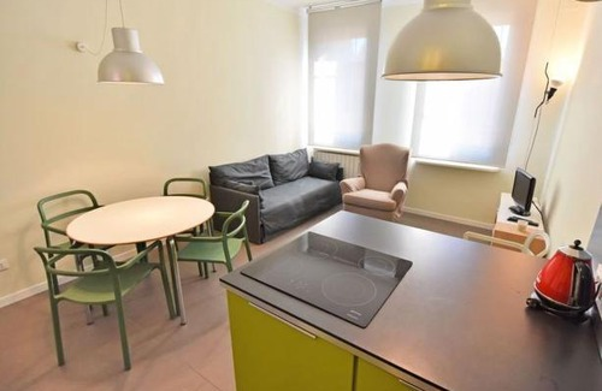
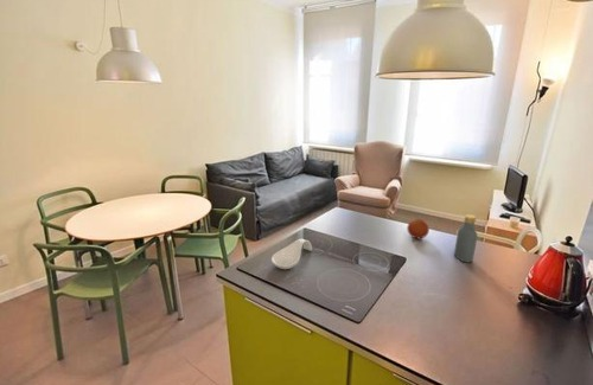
+ fruit (417, 227)
+ vodka (466, 237)
+ spoon rest (293, 252)
